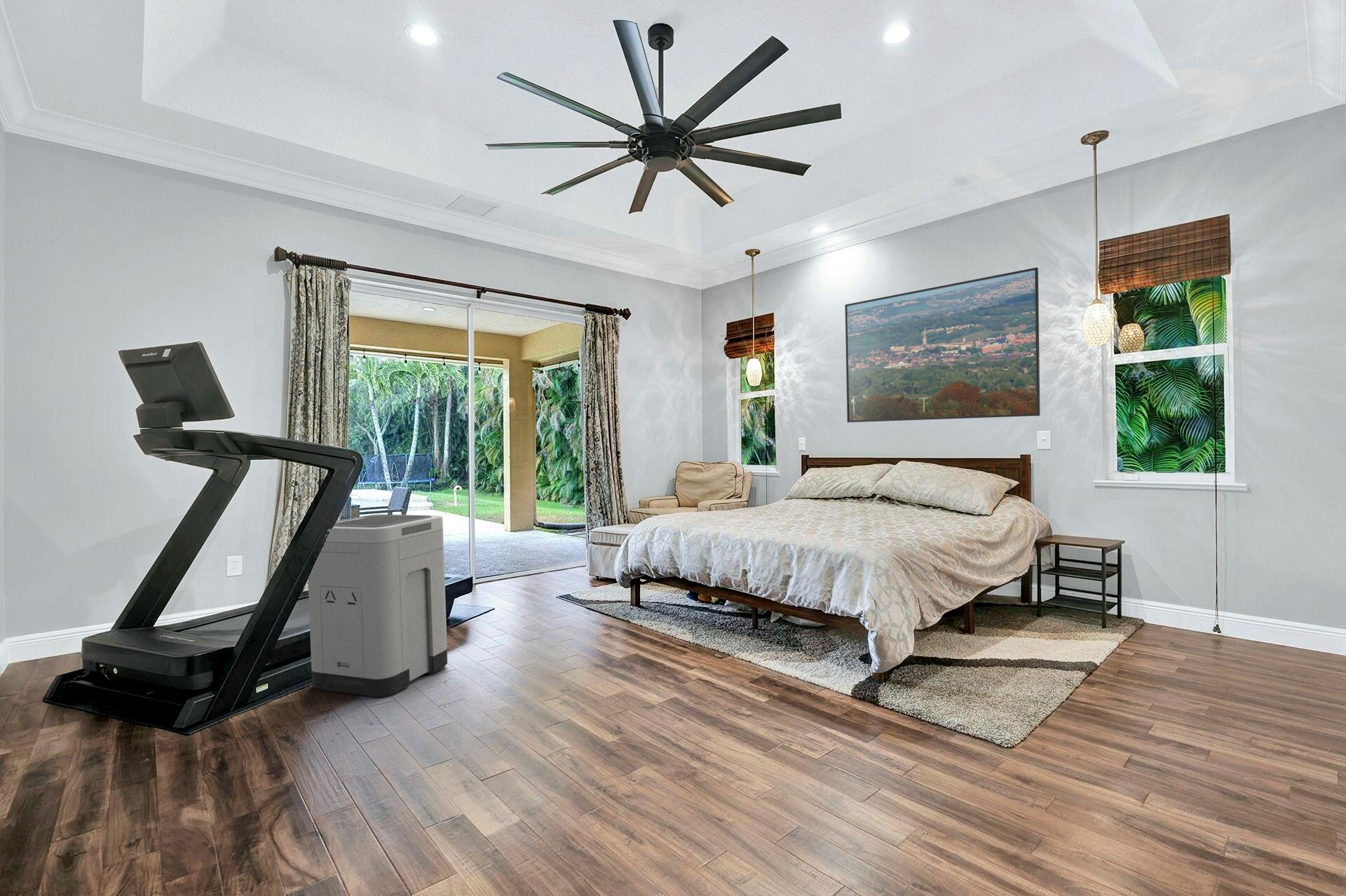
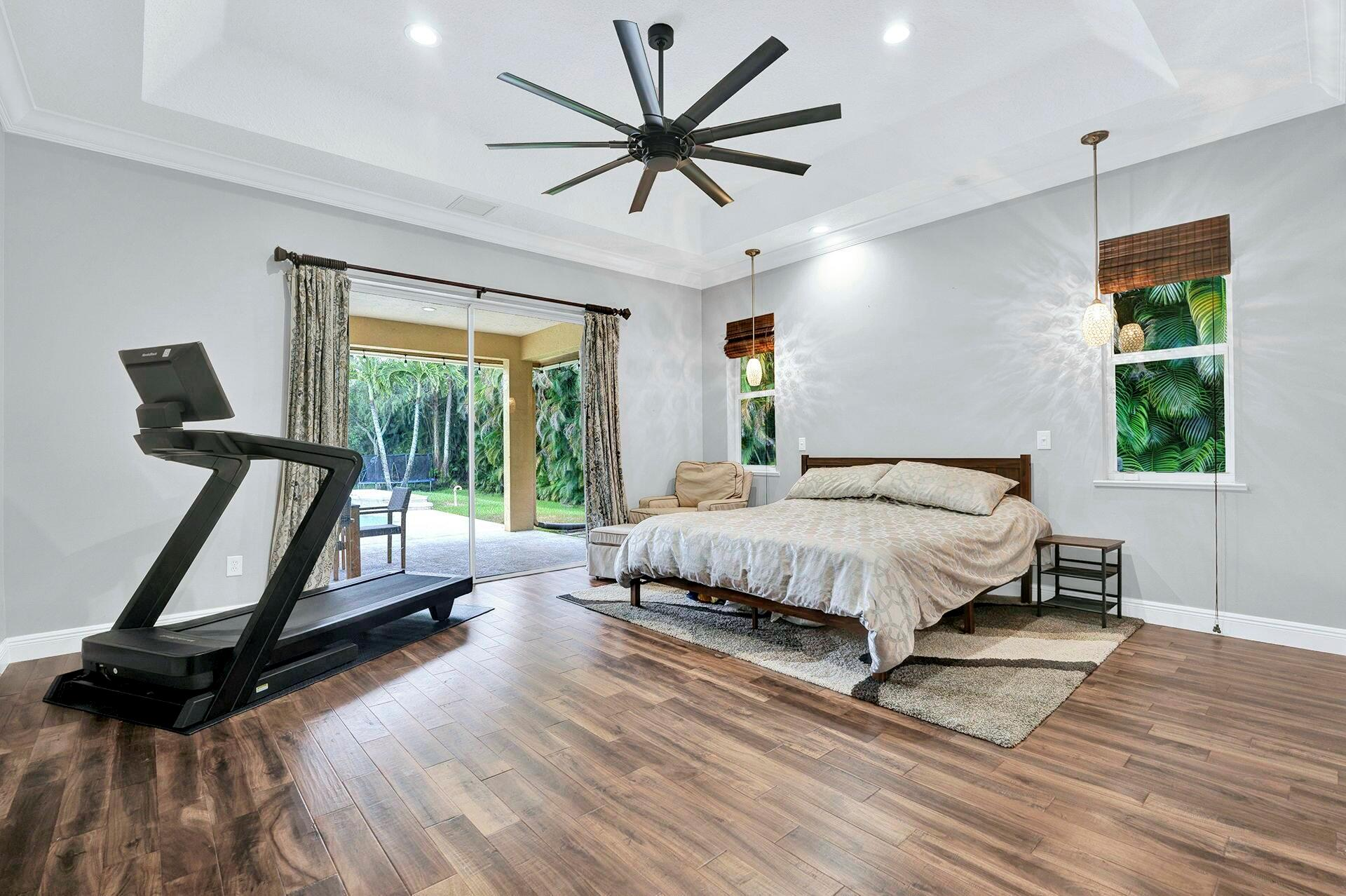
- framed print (931, 353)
- trash can (380, 598)
